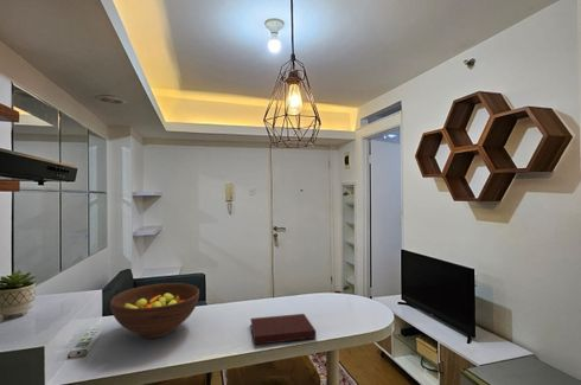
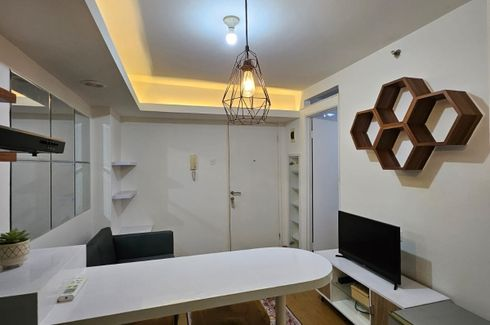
- notebook (281, 327)
- fruit bowl (157, 313)
